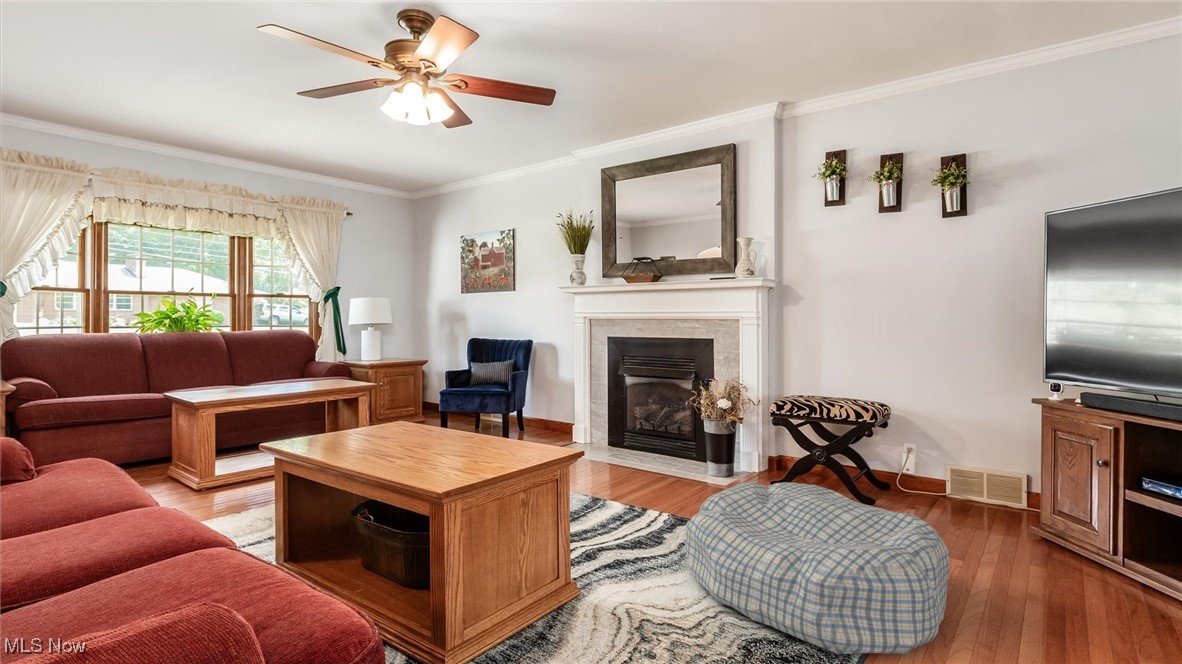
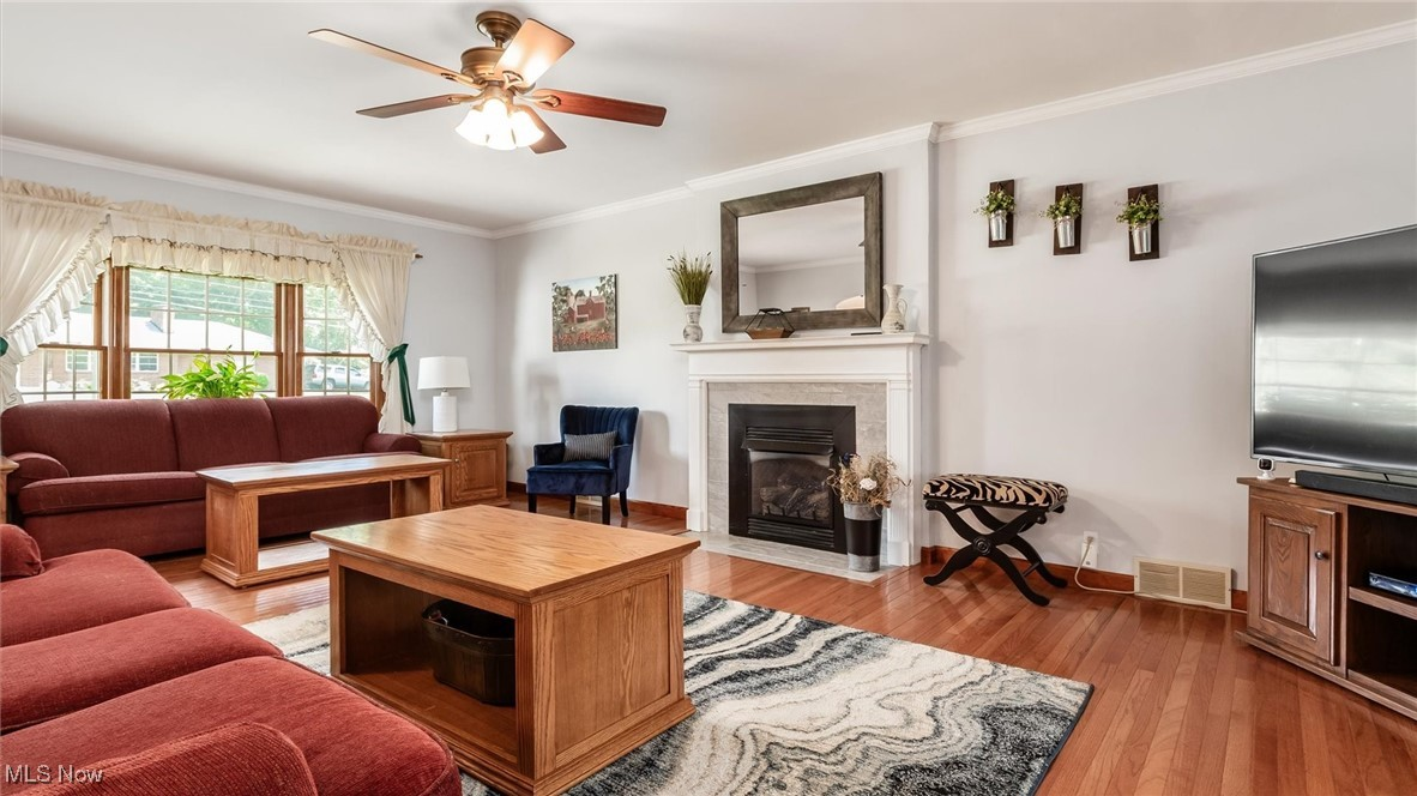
- dog bed (806, 546)
